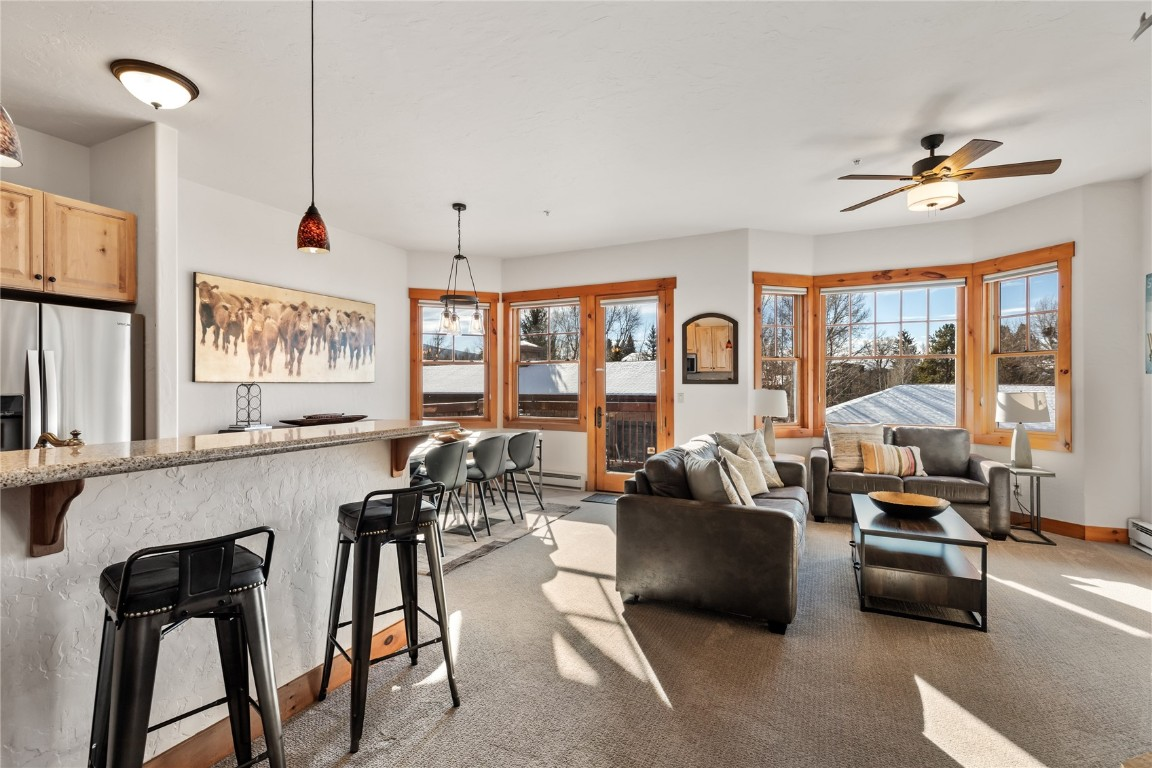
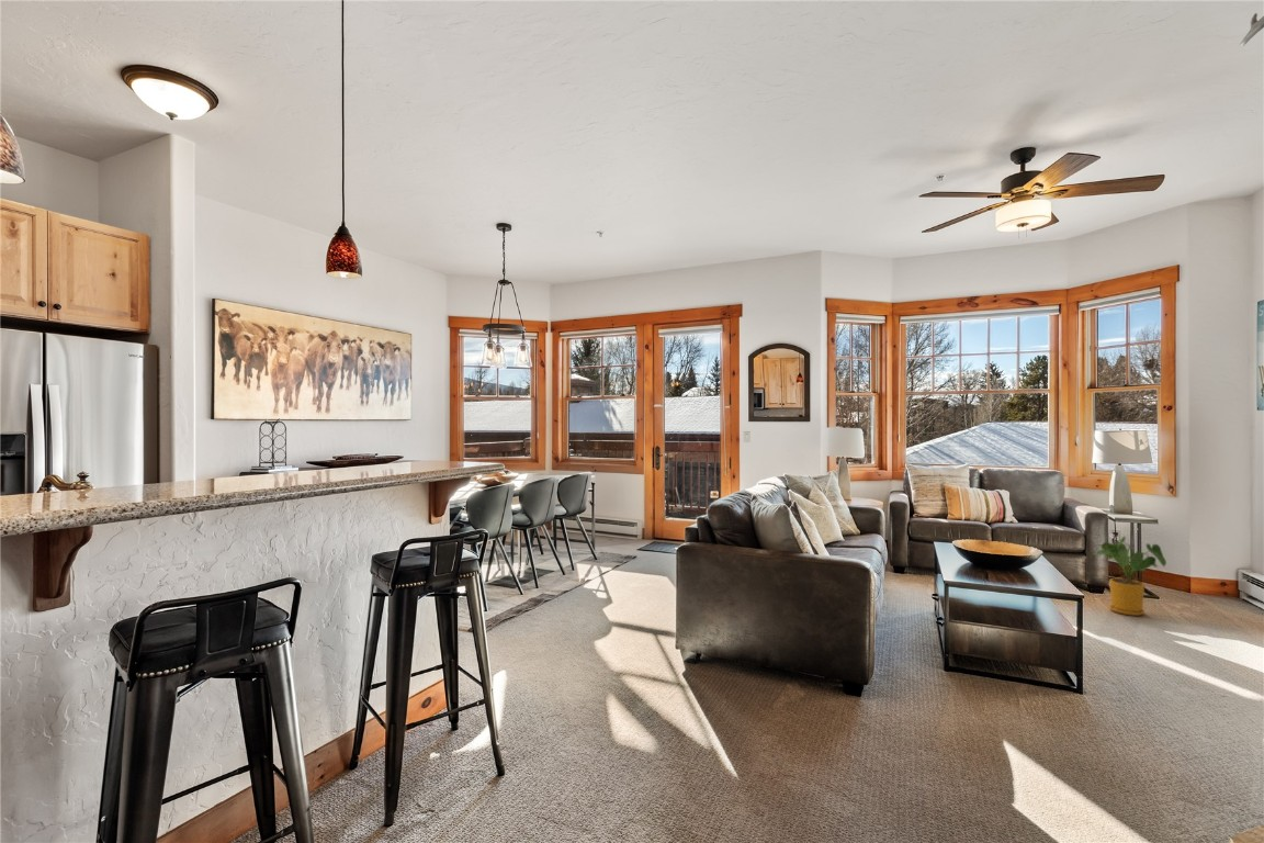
+ house plant (1130, 574)
